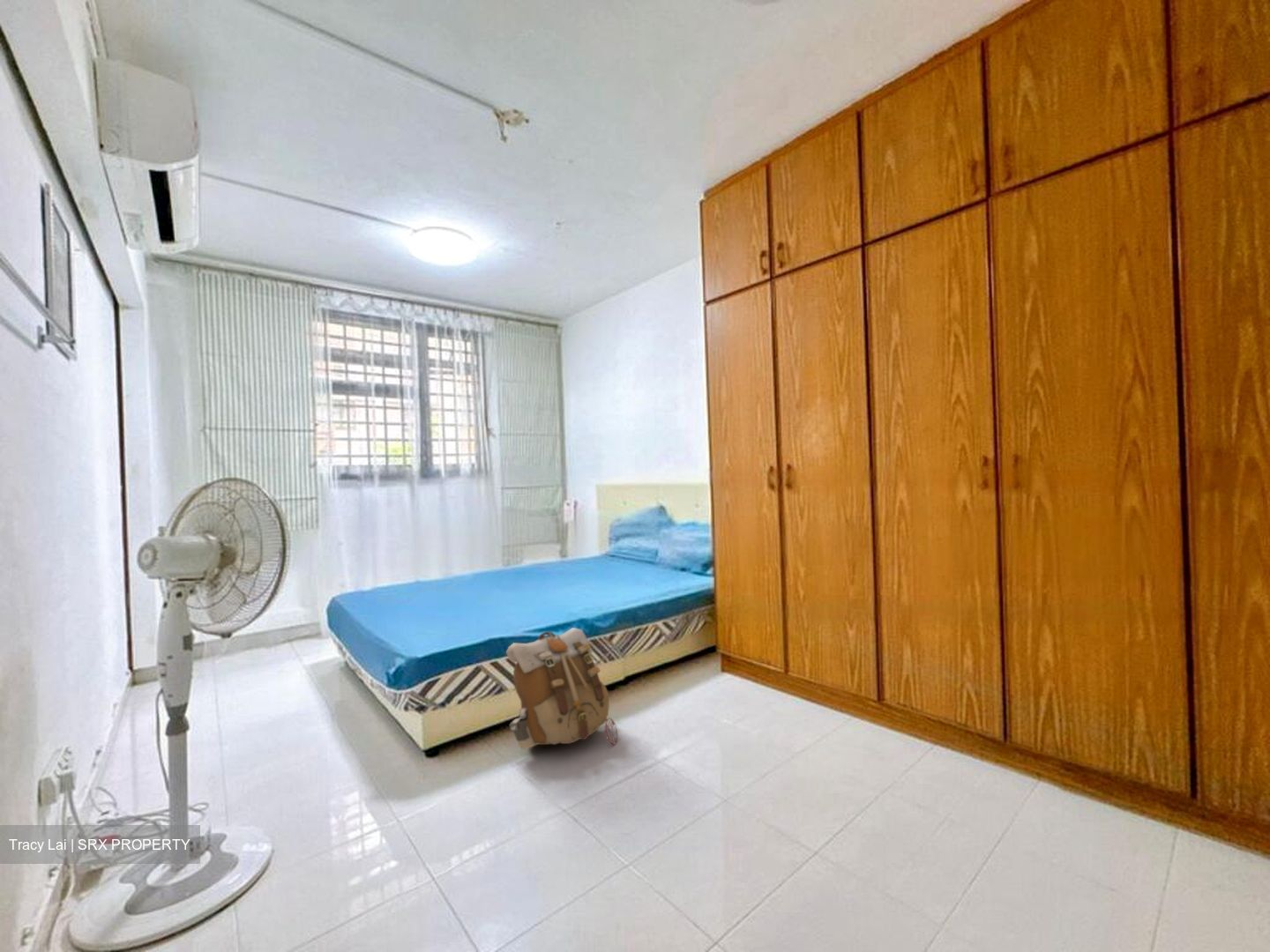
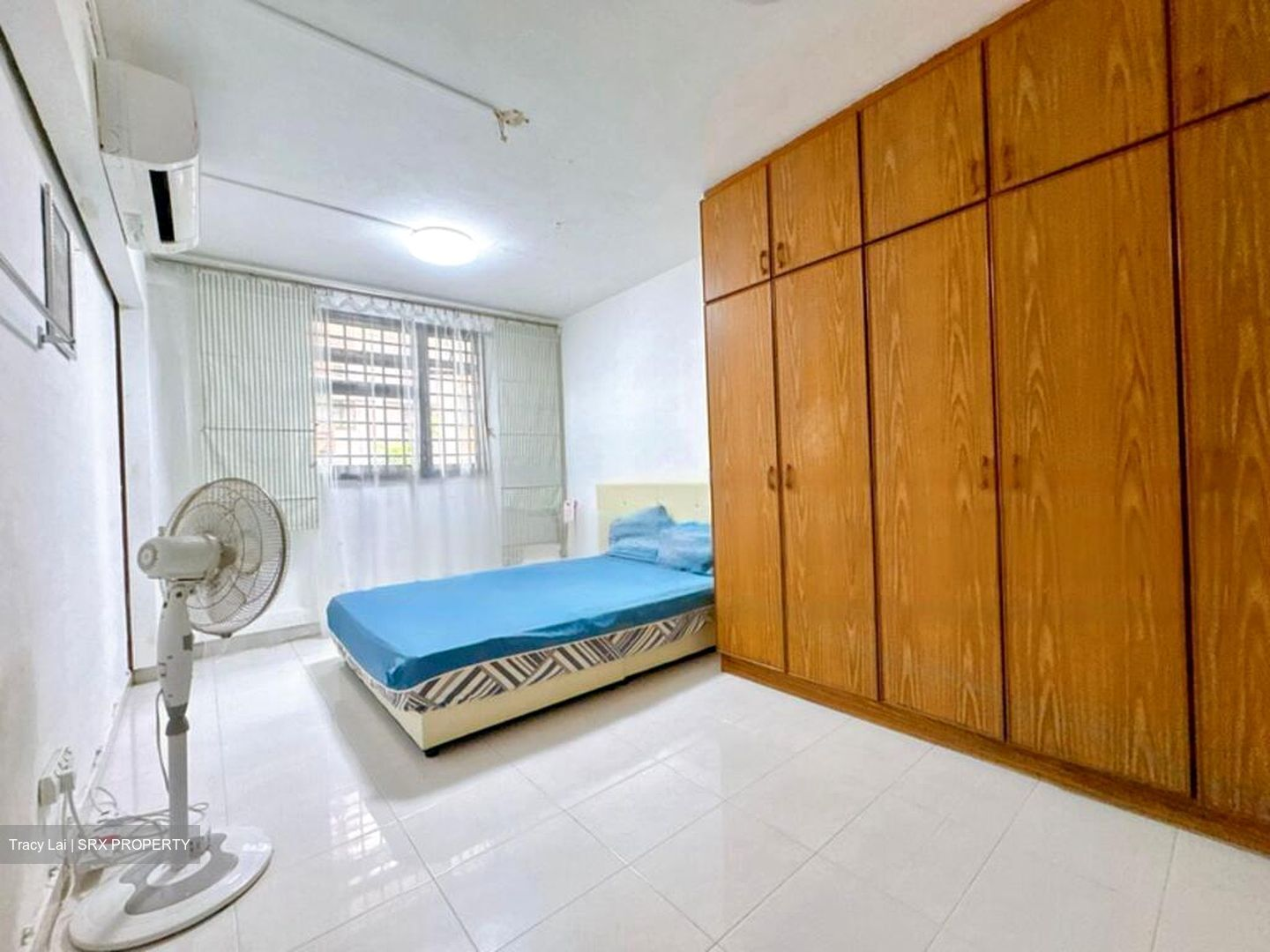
- backpack (561, 688)
